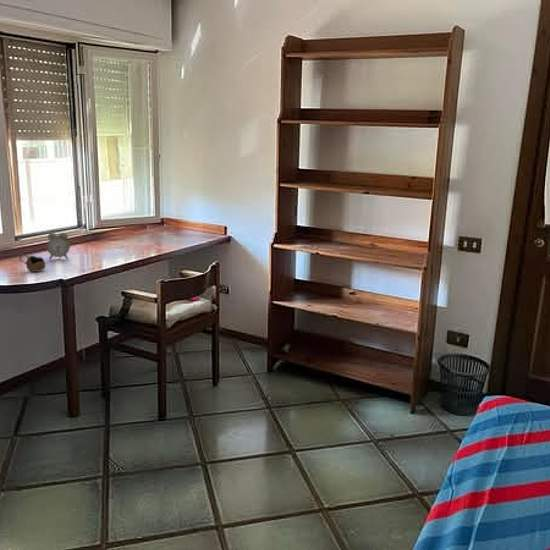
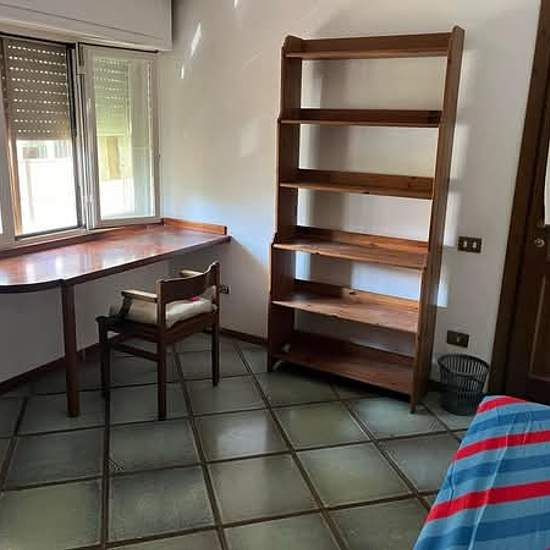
- alarm clock (58, 245)
- cup (32, 261)
